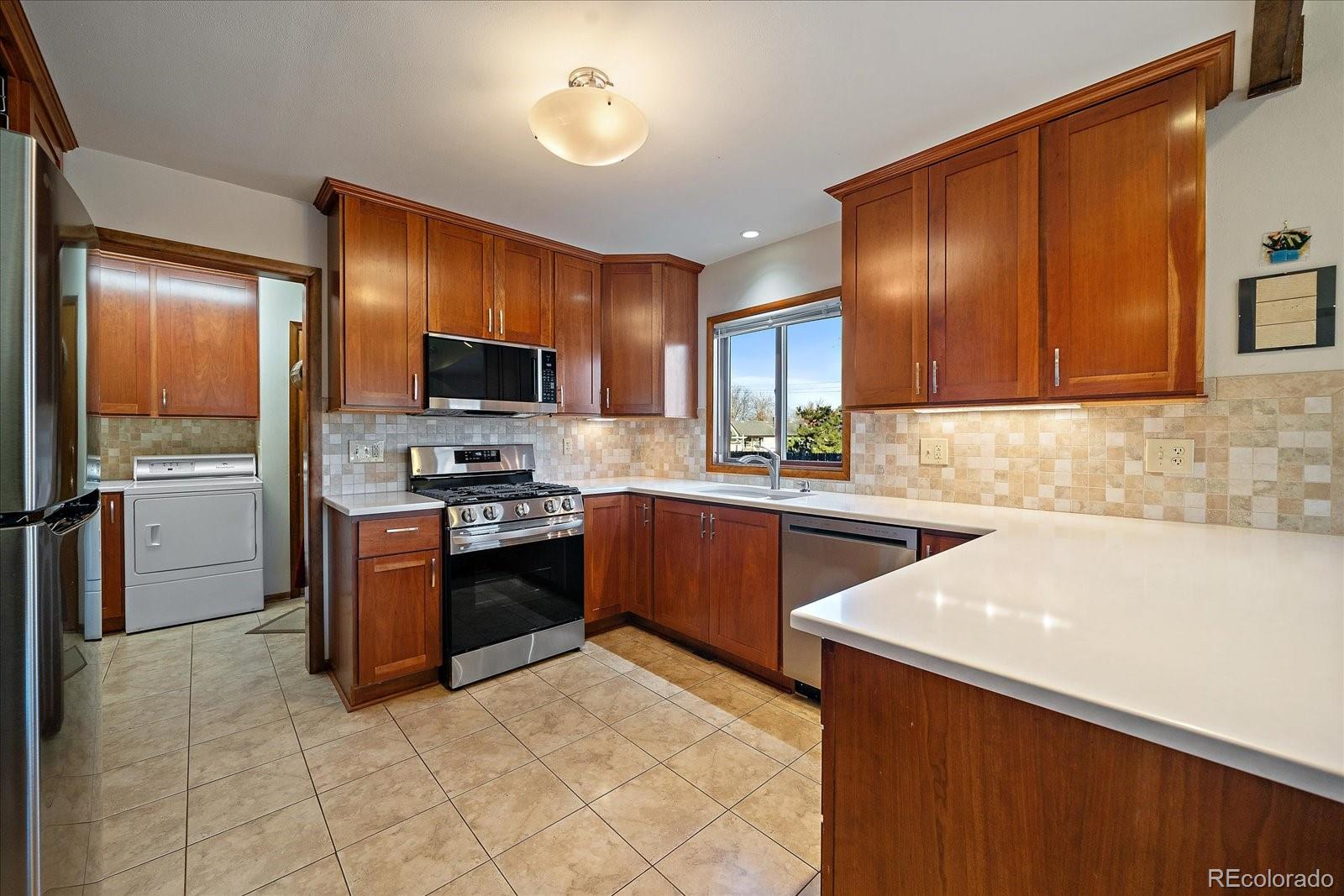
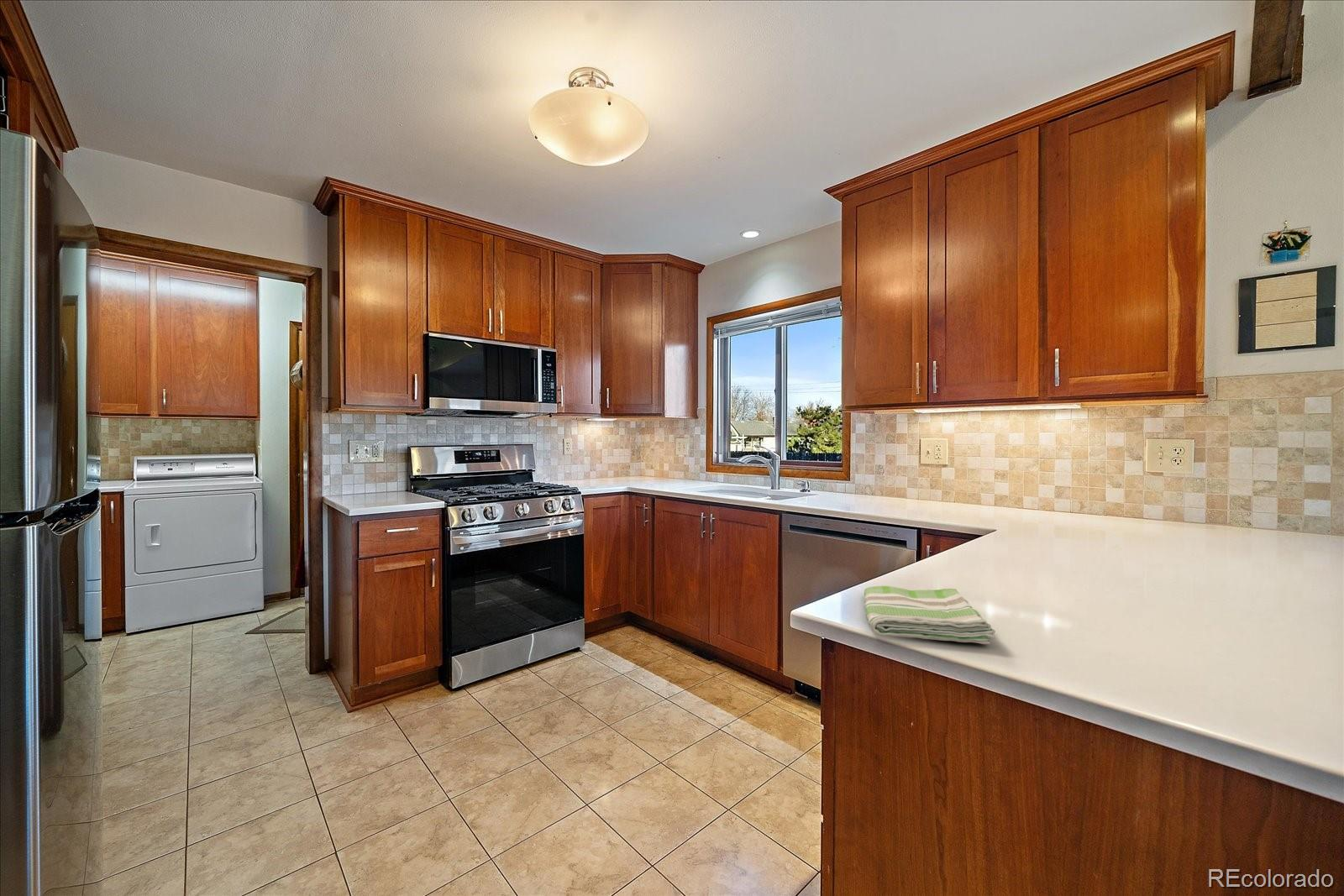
+ dish towel (919, 607)
